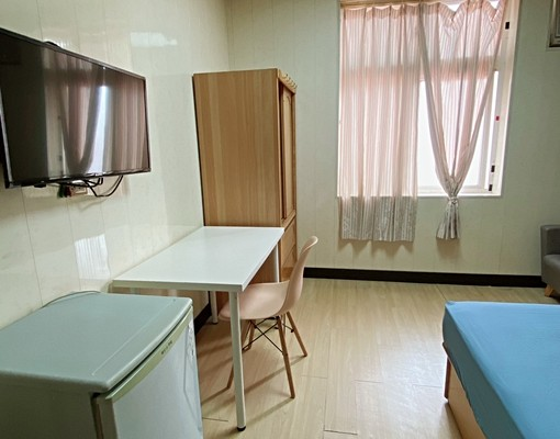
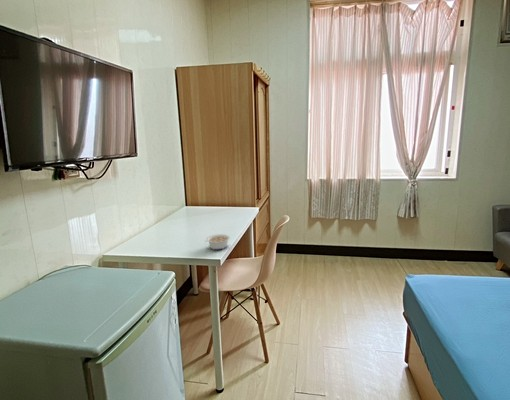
+ legume (218, 241)
